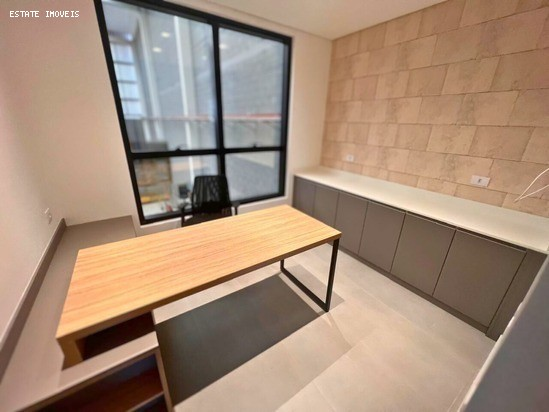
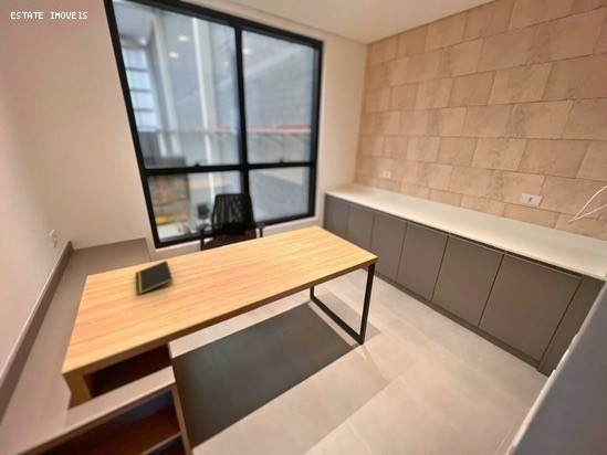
+ notepad (153, 276)
